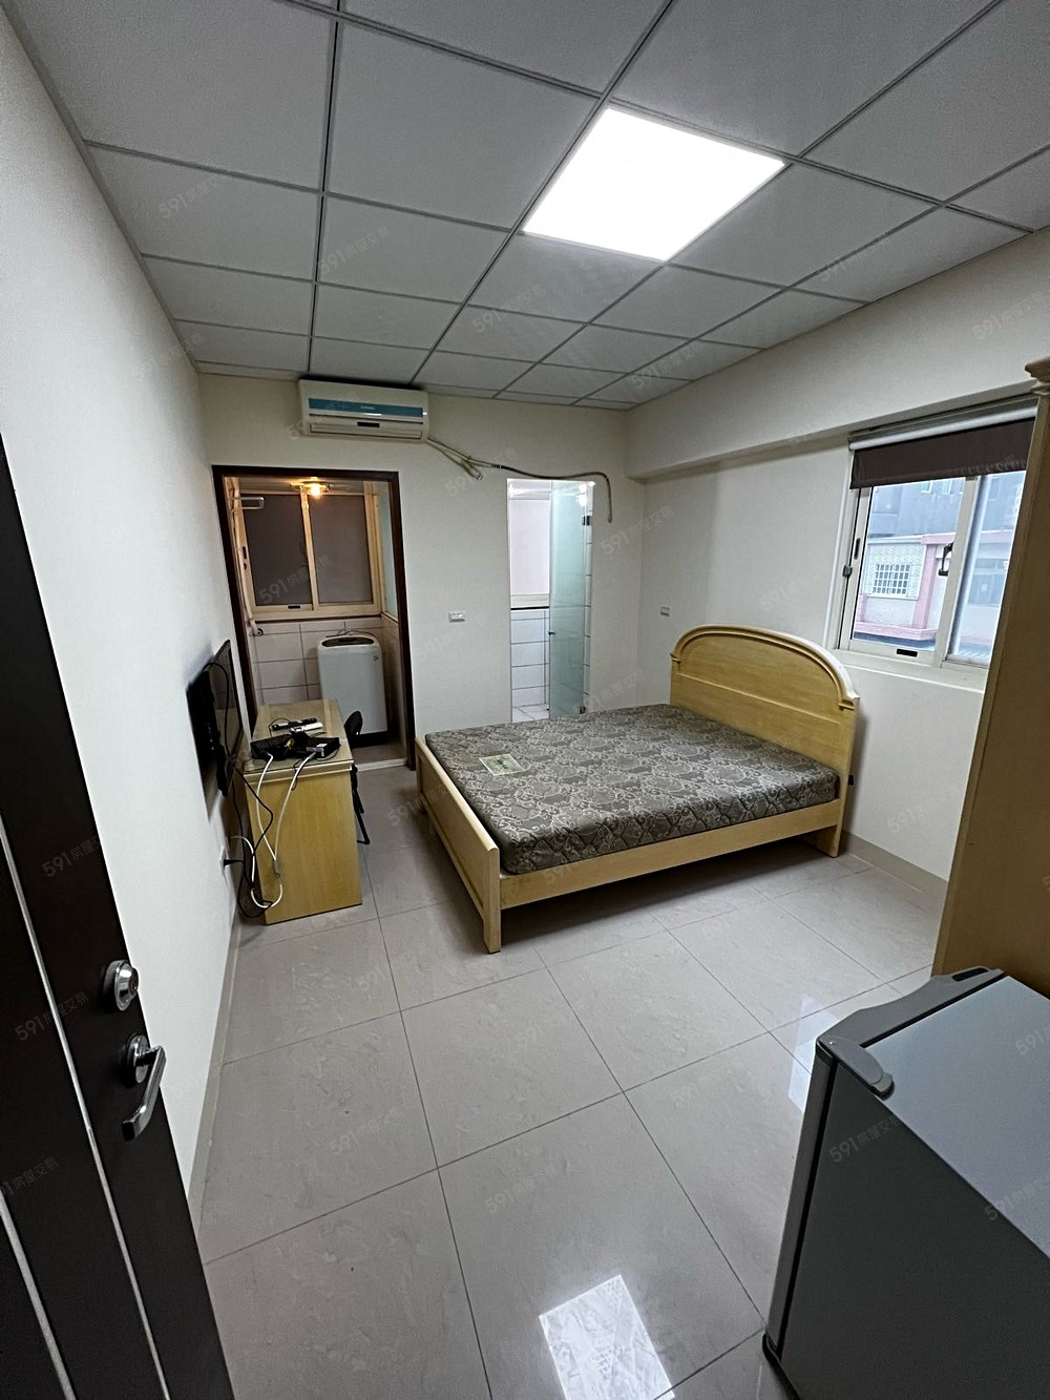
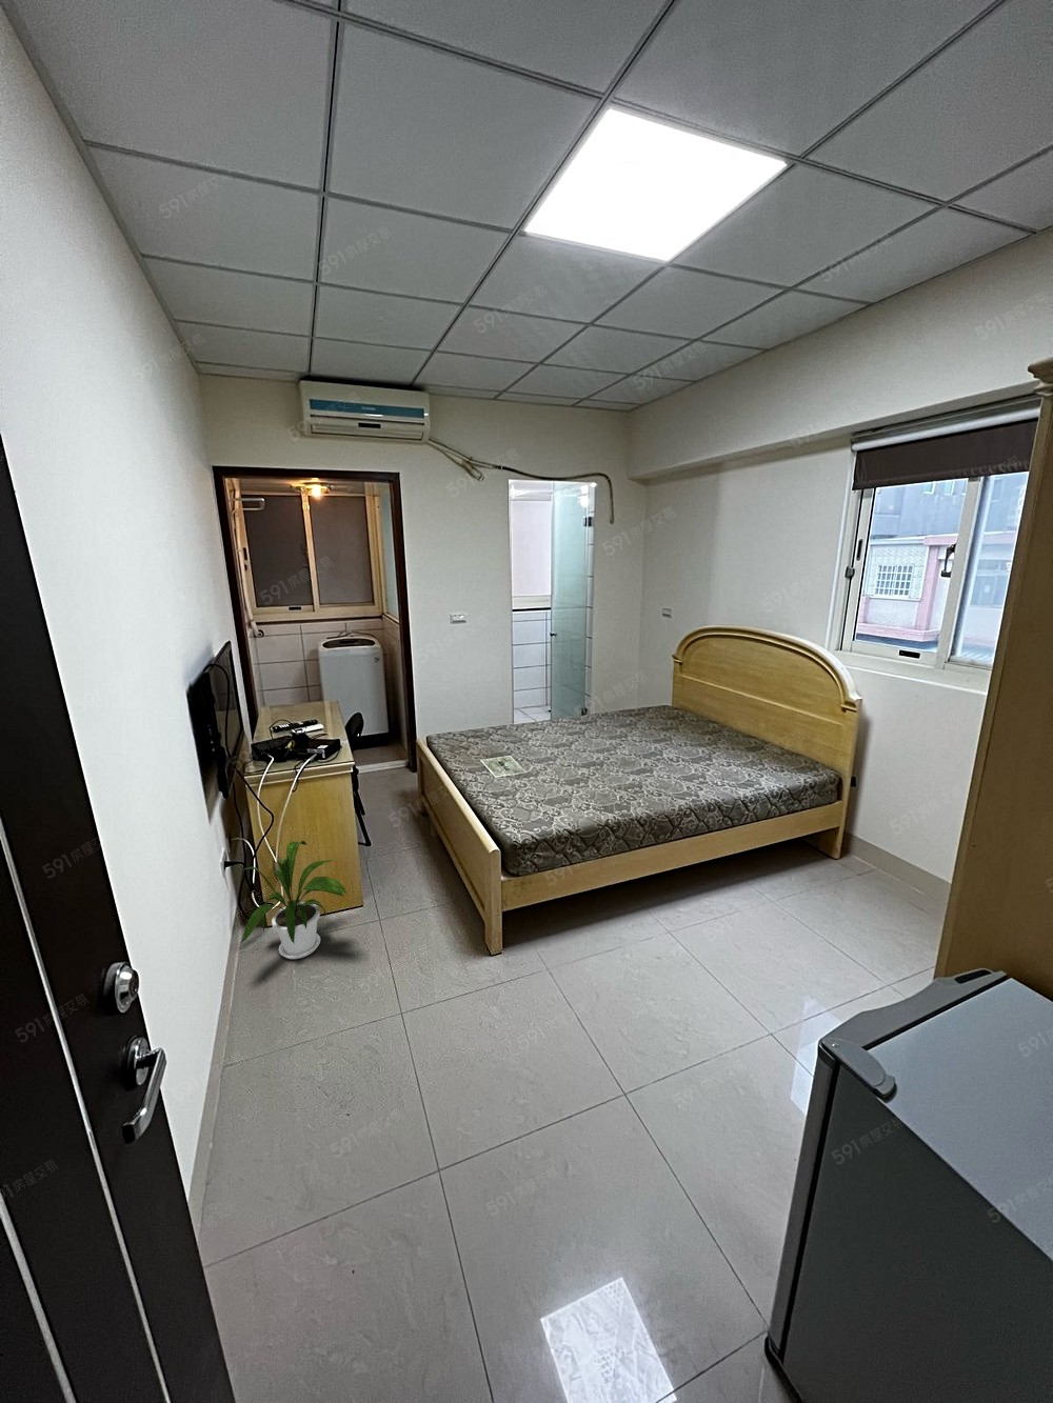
+ house plant (296, 898)
